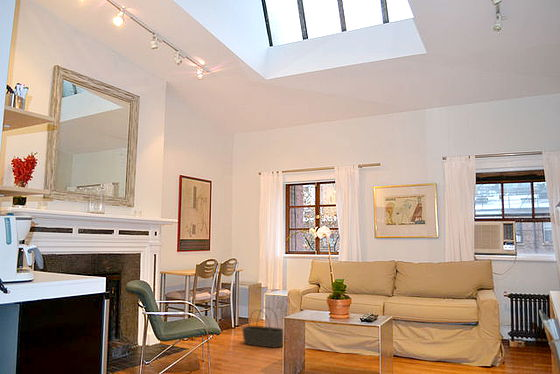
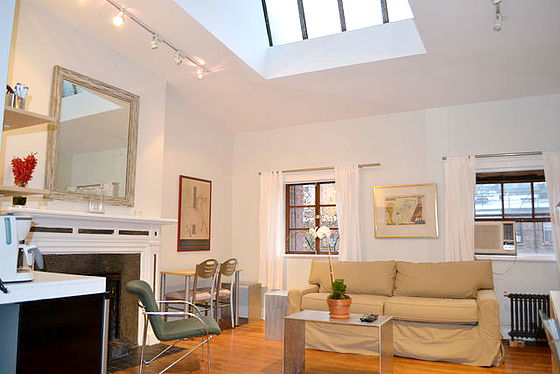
- basket (263, 327)
